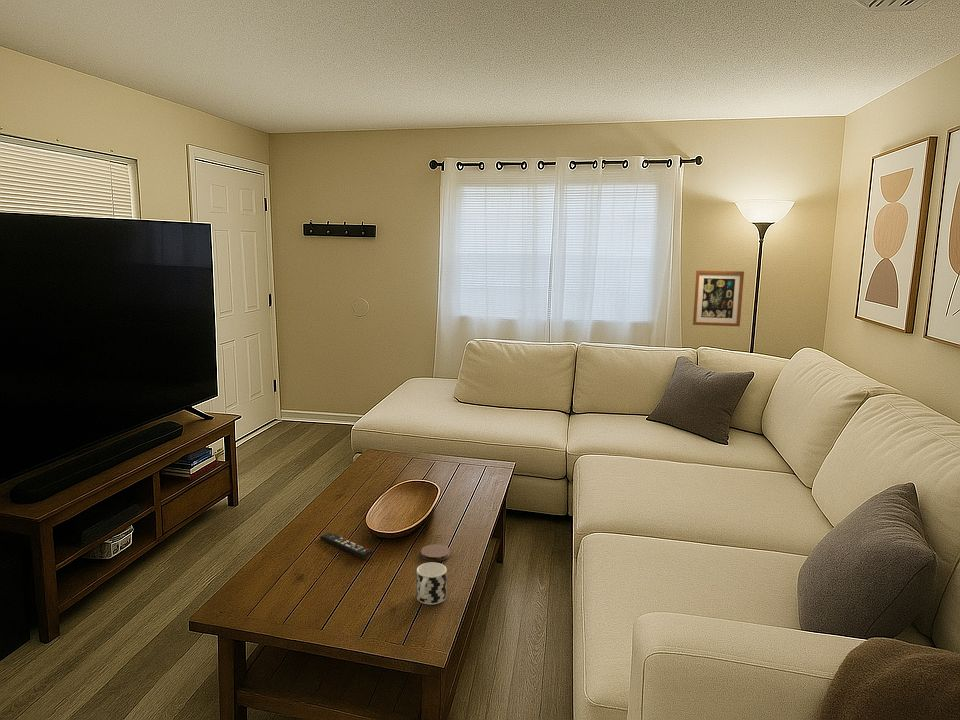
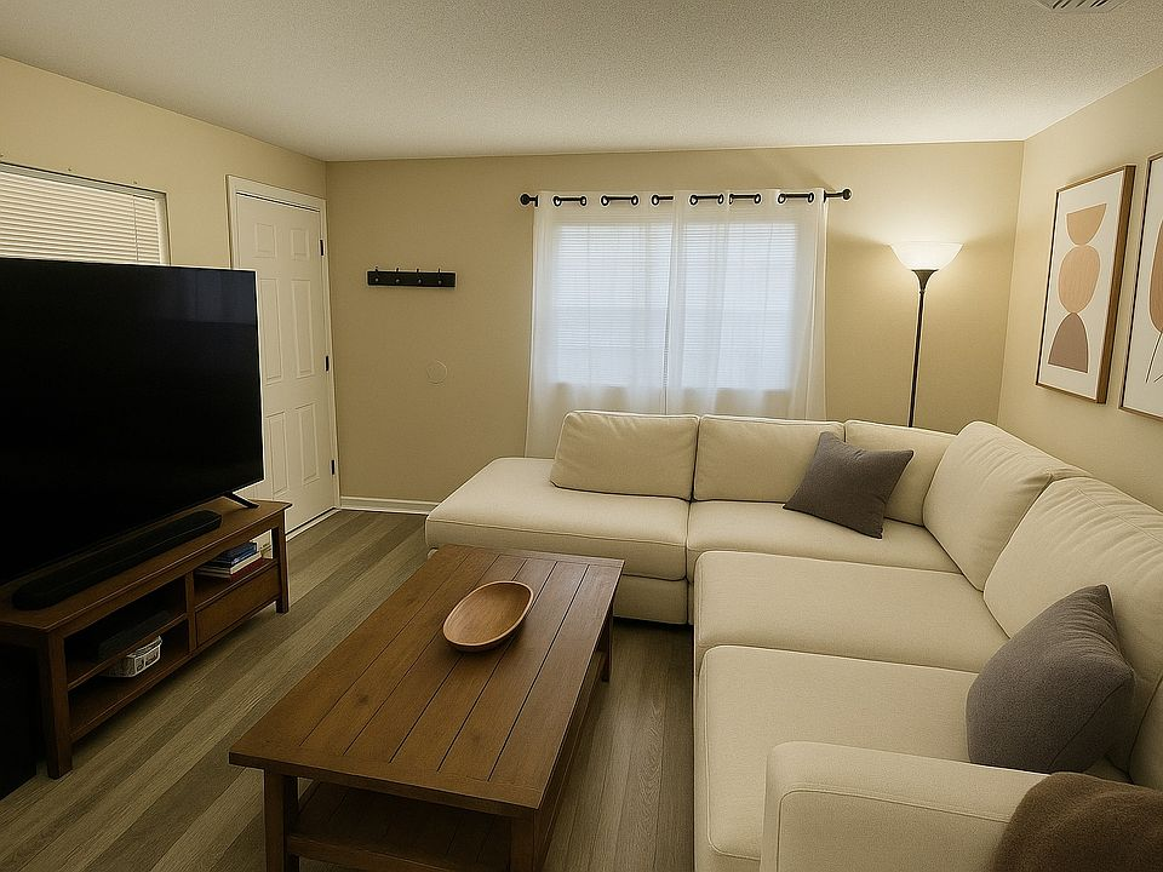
- coaster (435, 552)
- remote control (345, 544)
- cup (429, 585)
- wall art (718, 298)
